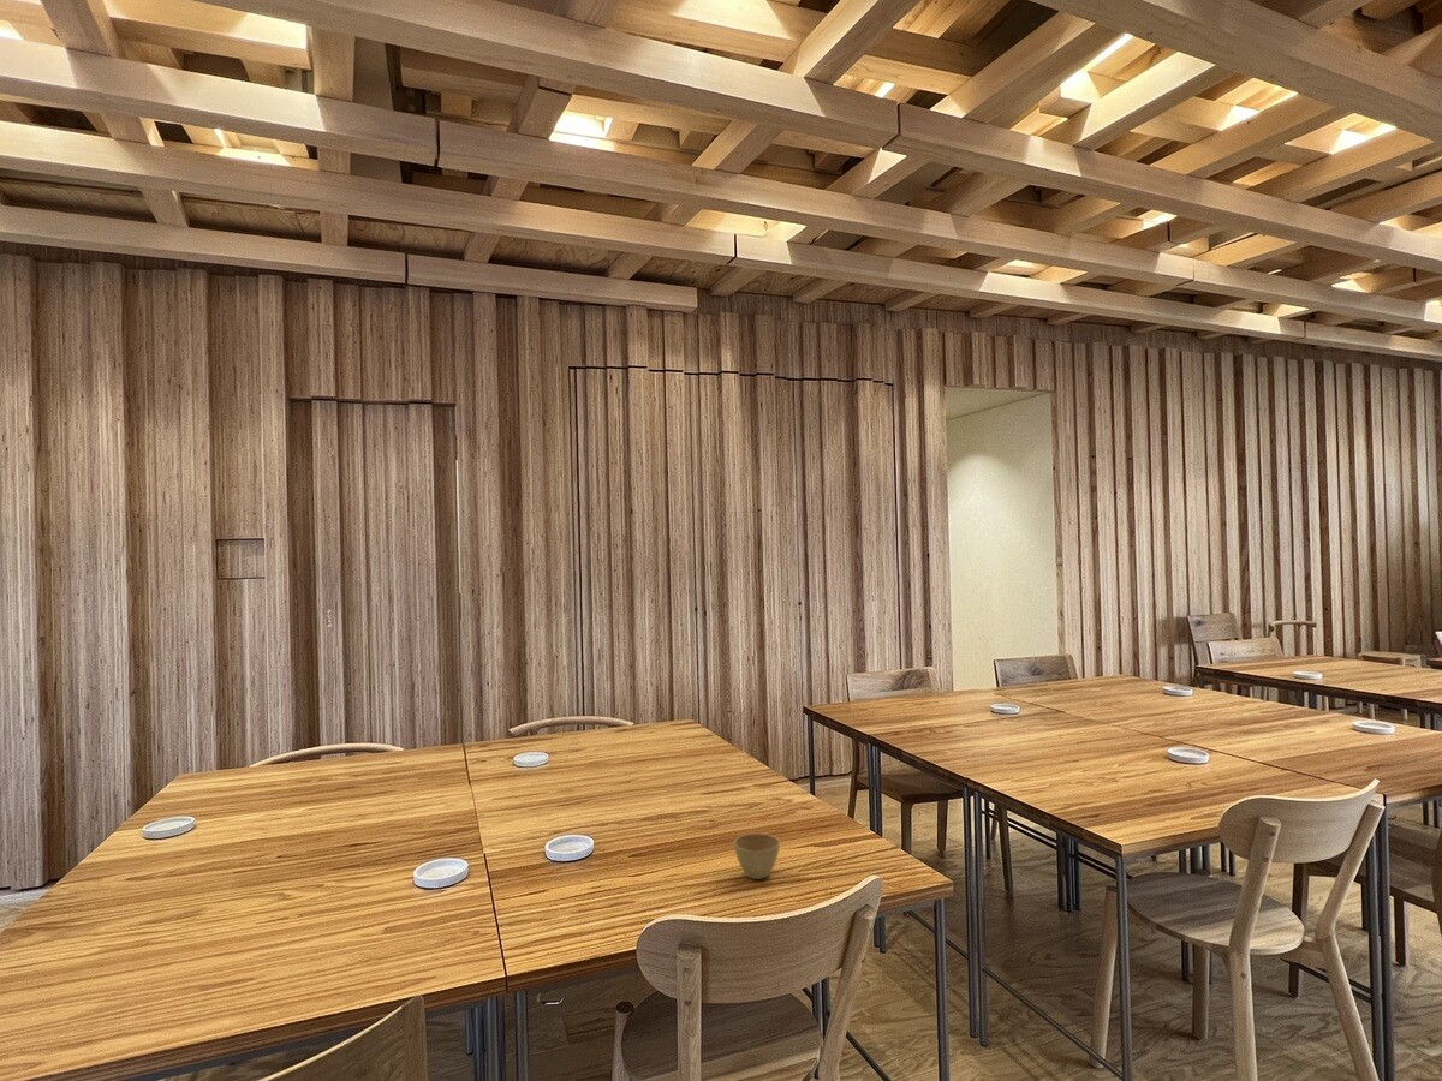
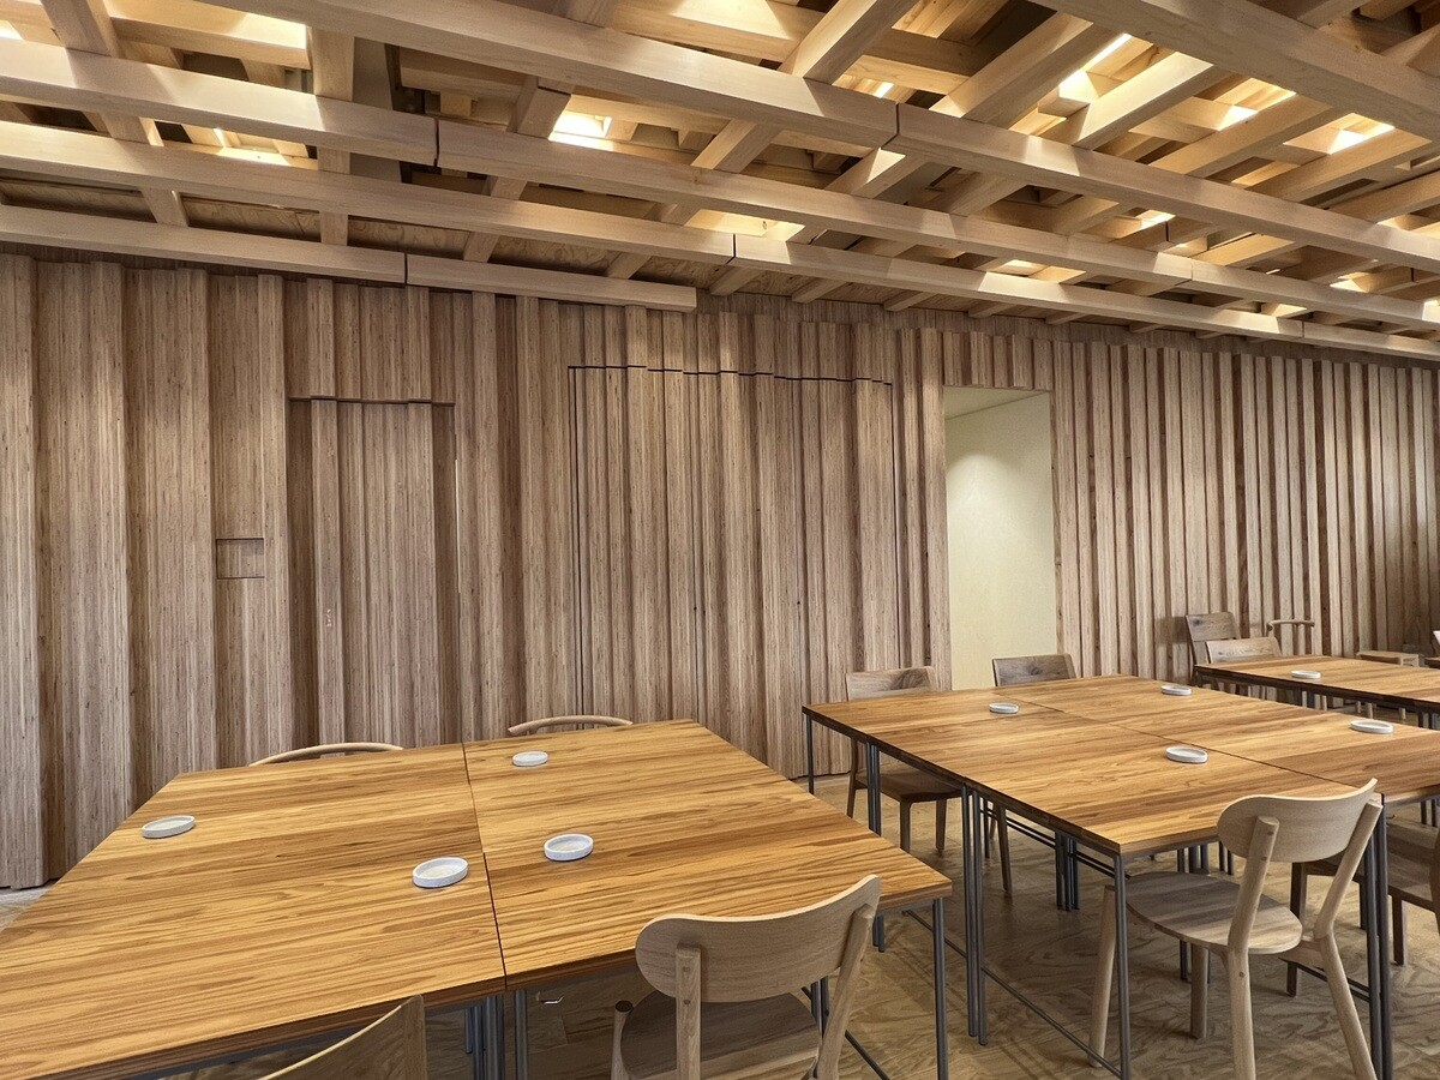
- flower pot (757, 858)
